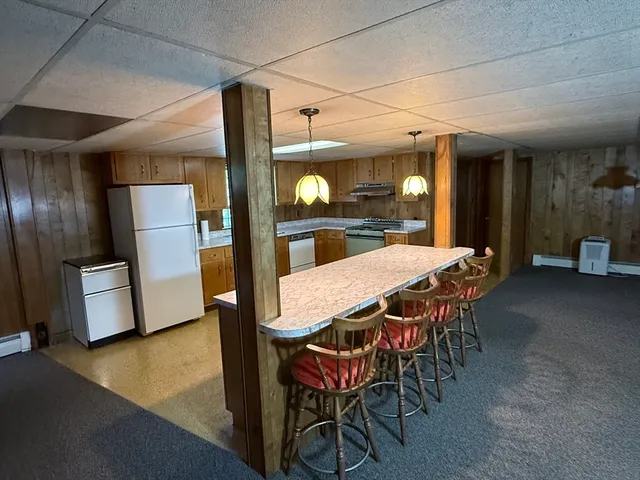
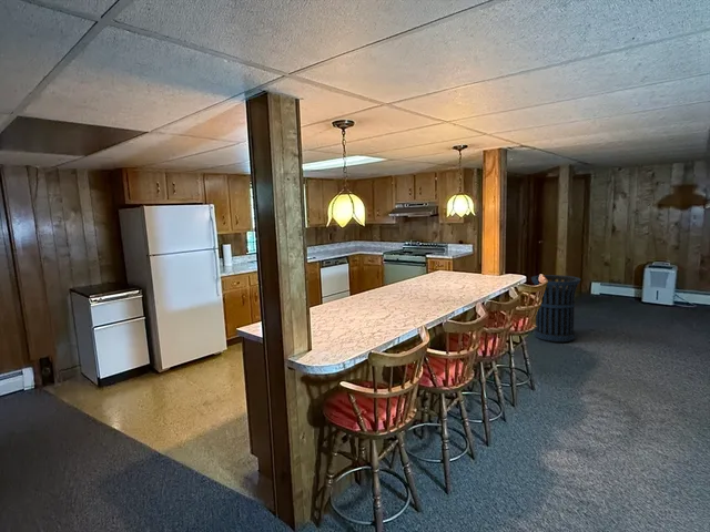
+ trash can (555, 308)
